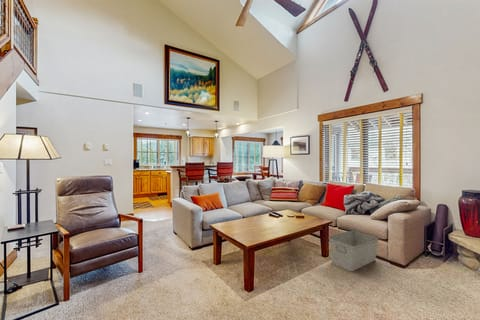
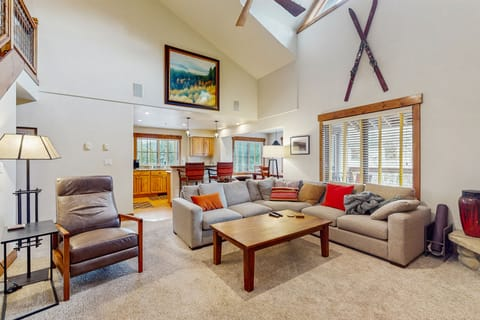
- storage bin (353, 249)
